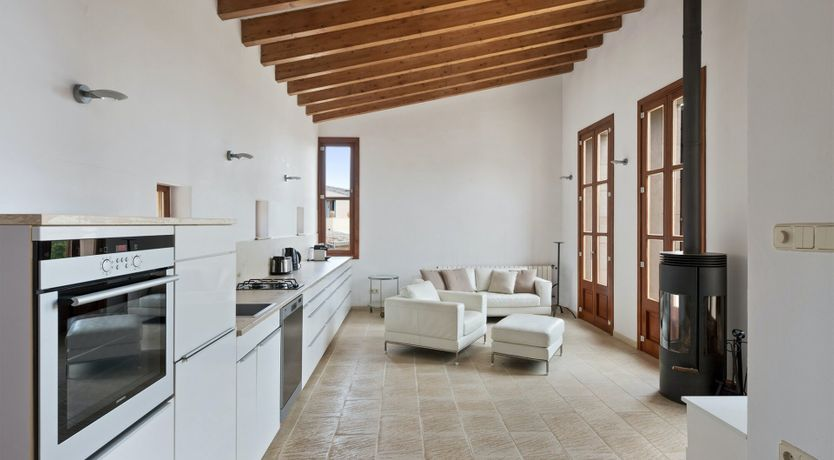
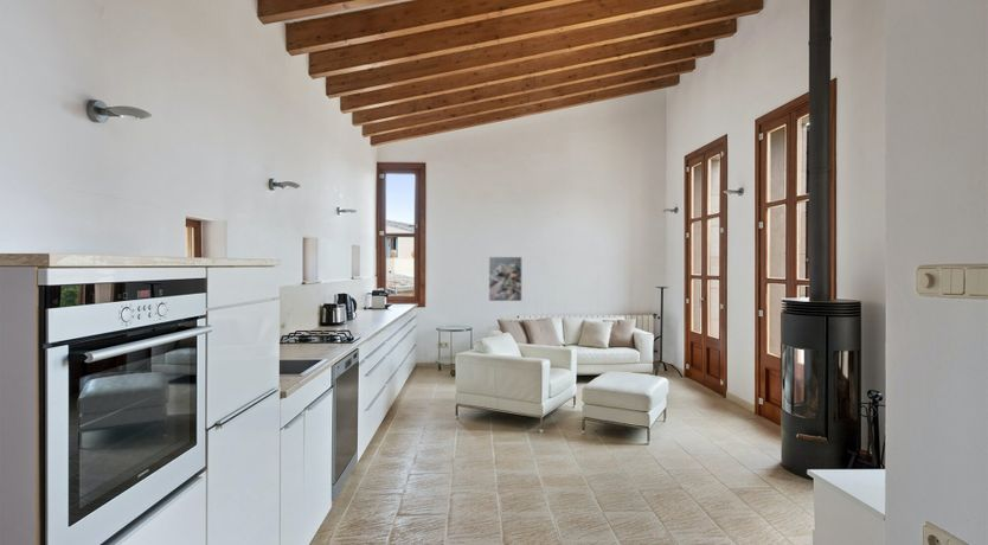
+ wall art (505, 278)
